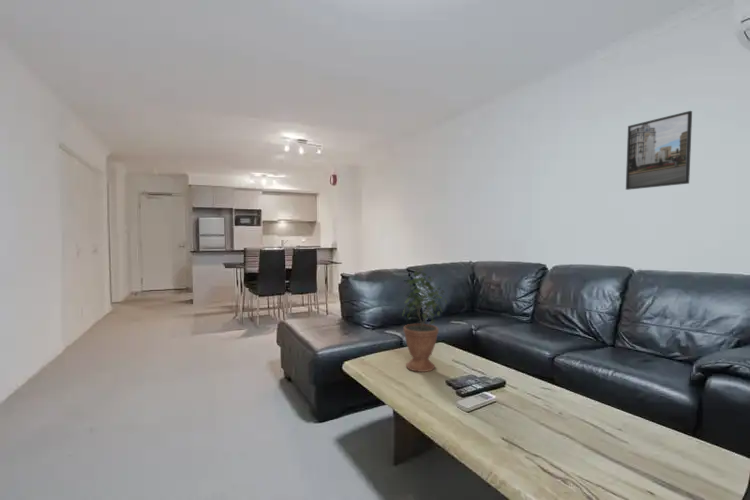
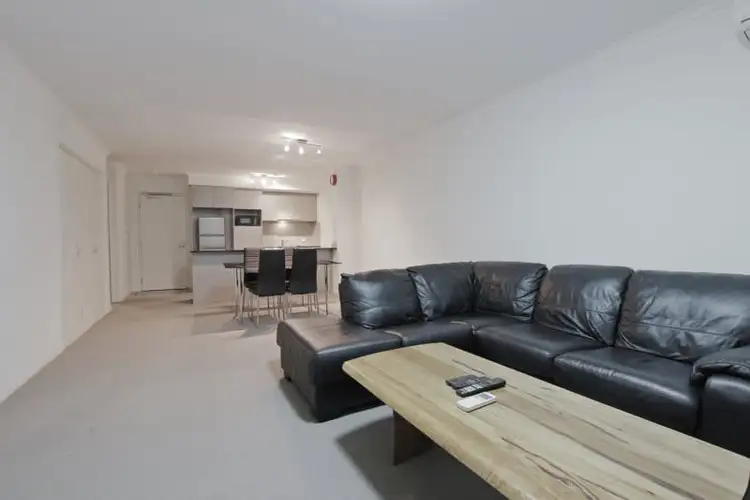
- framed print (656, 153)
- potted plant (424, 318)
